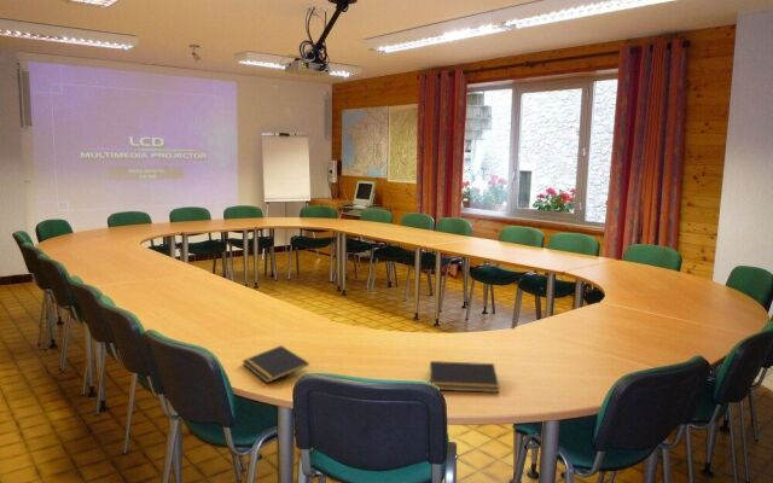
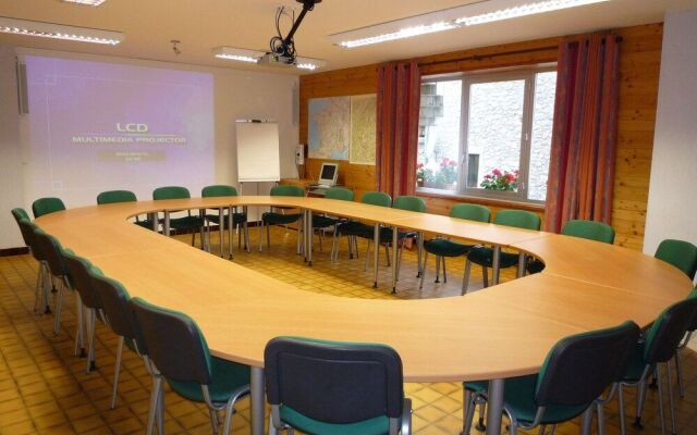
- notepad (463, 376)
- notepad (274, 362)
